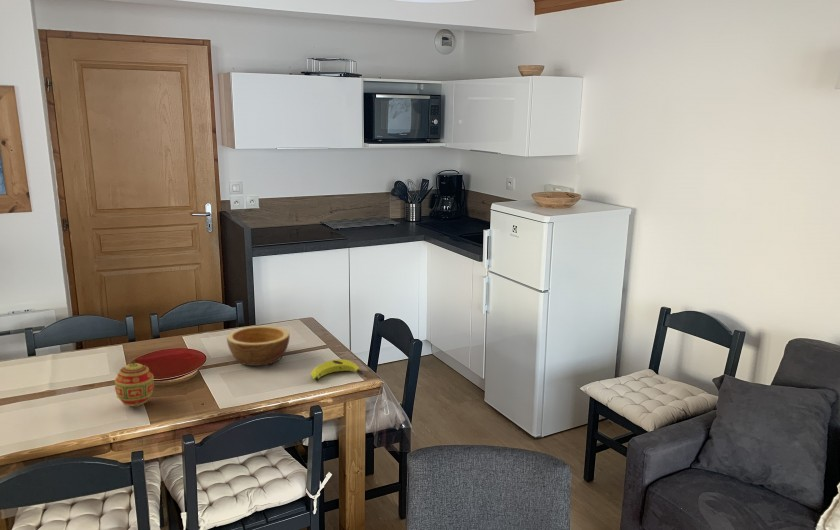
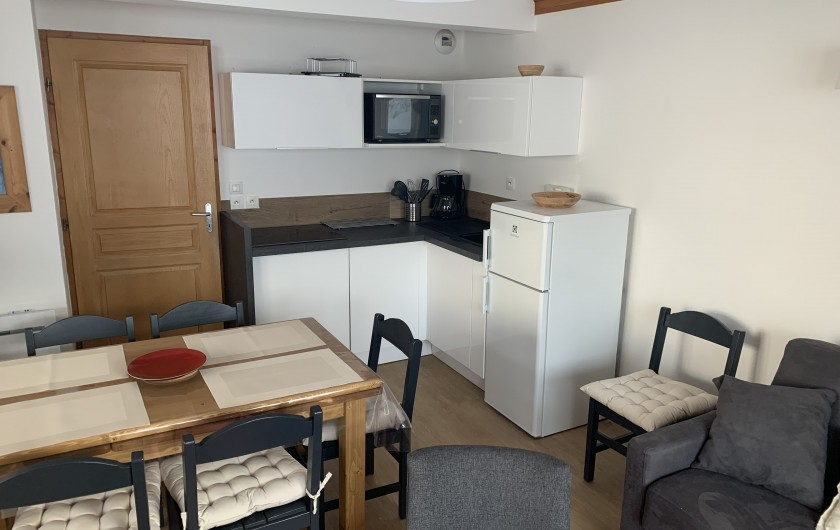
- bowl (258, 347)
- decorative egg (134, 383)
- banana (336, 370)
